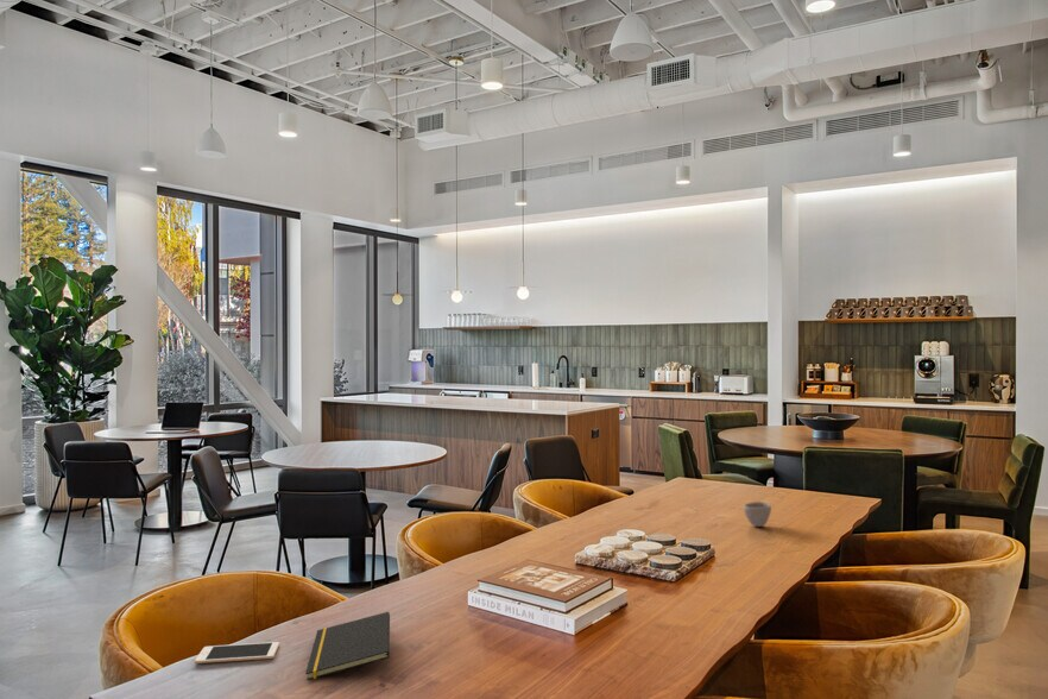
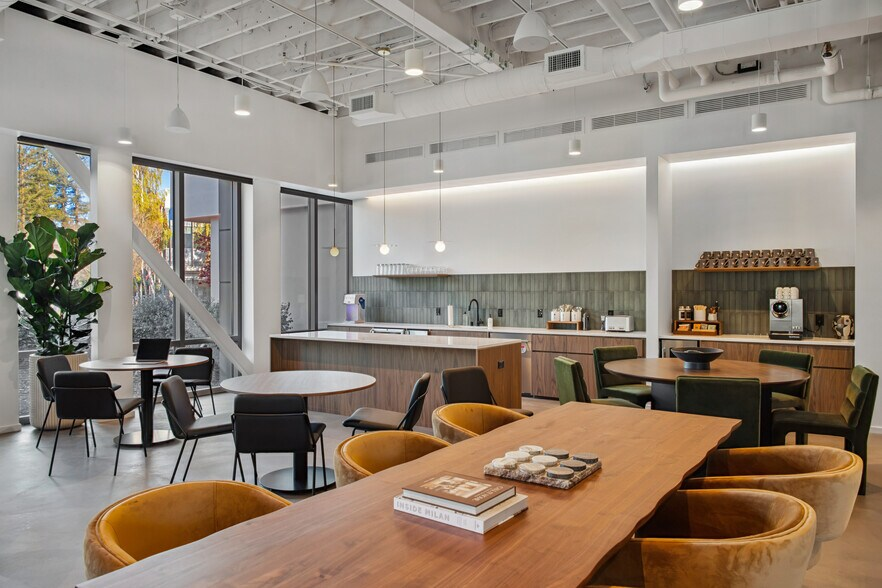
- cell phone (238, 651)
- notepad (351, 643)
- cup (758, 514)
